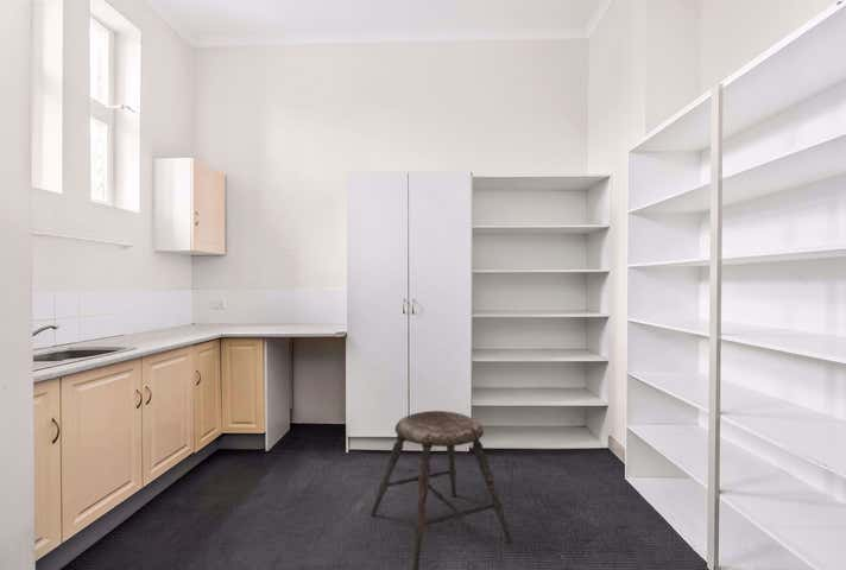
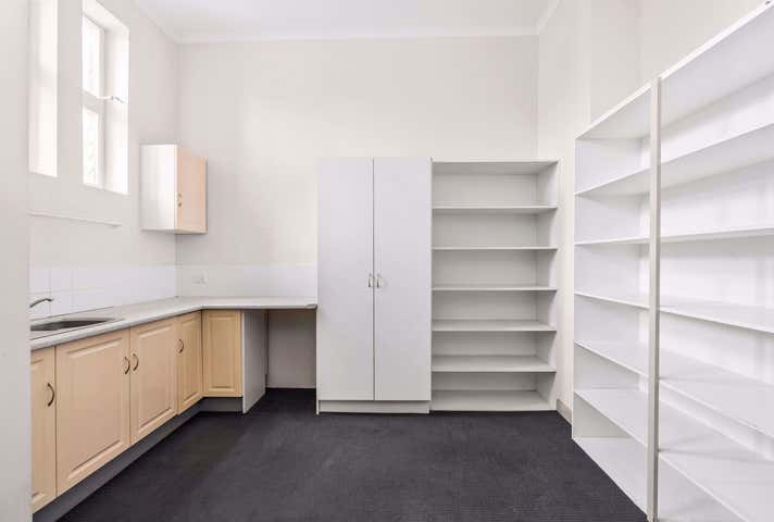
- stool (437, 474)
